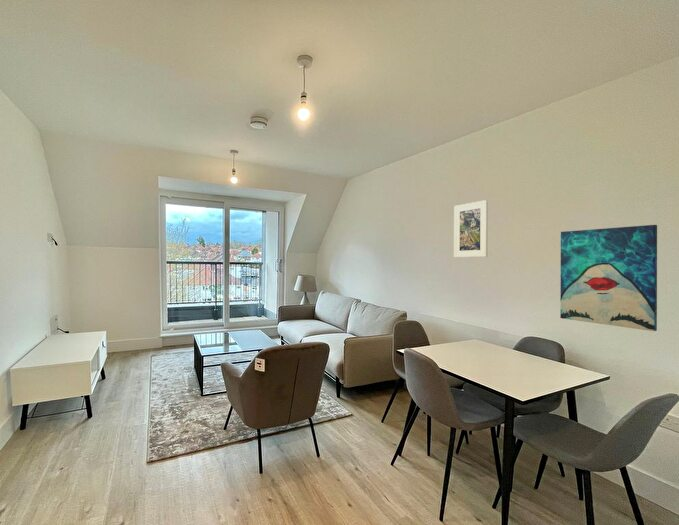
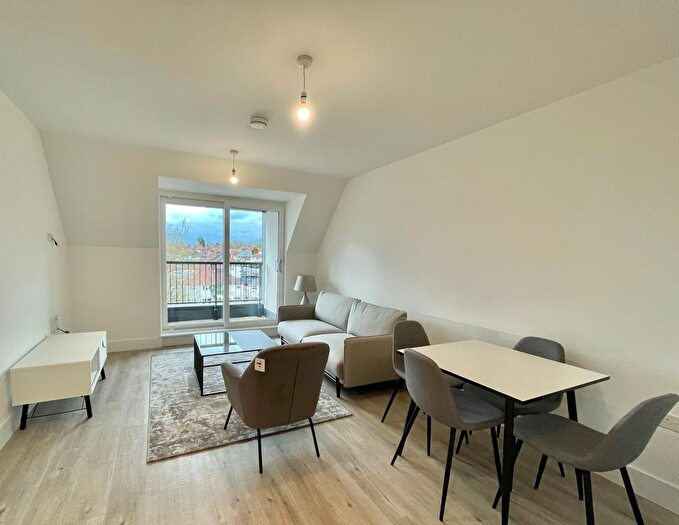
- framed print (469, 230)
- wall art (603, 276)
